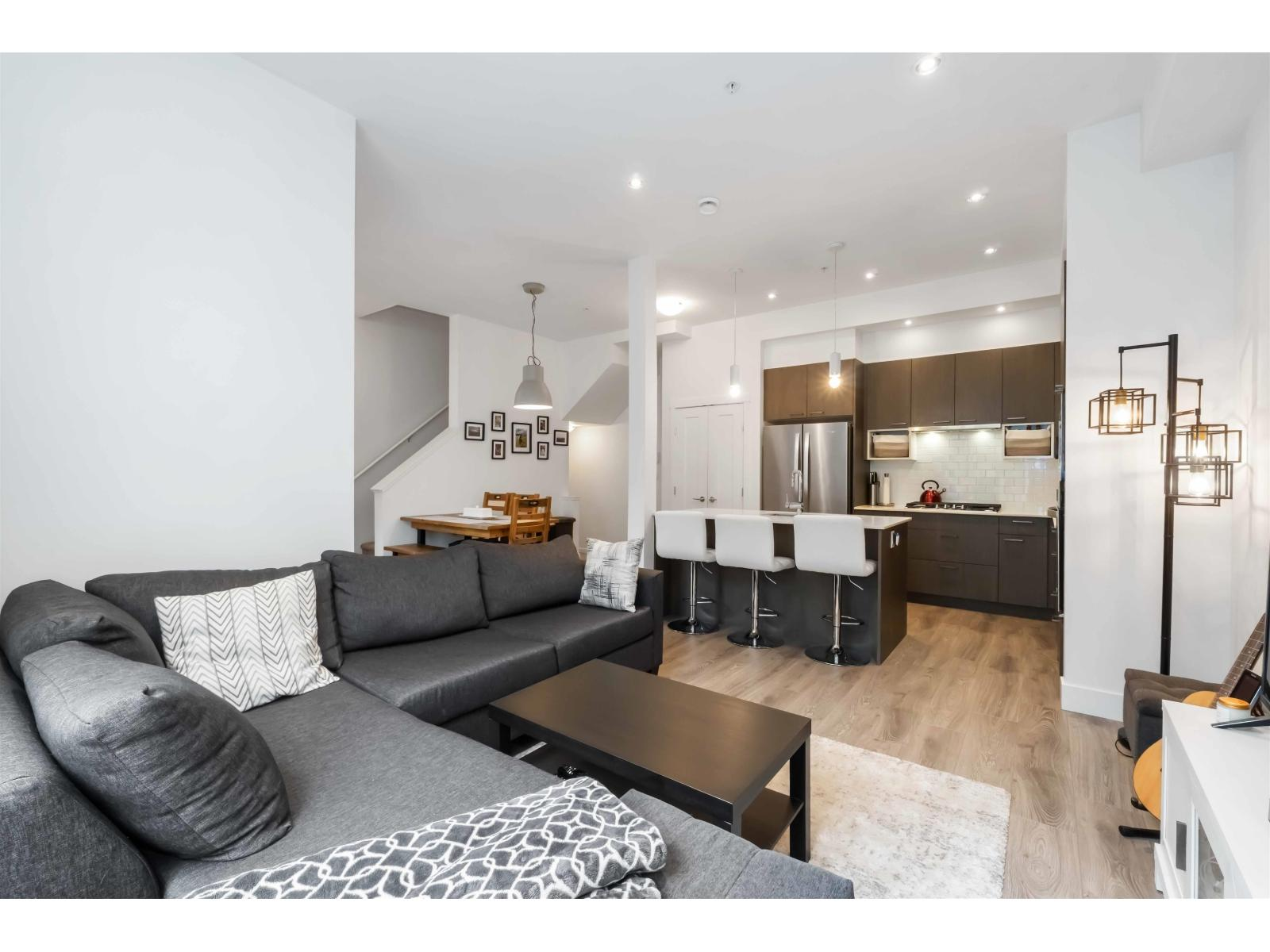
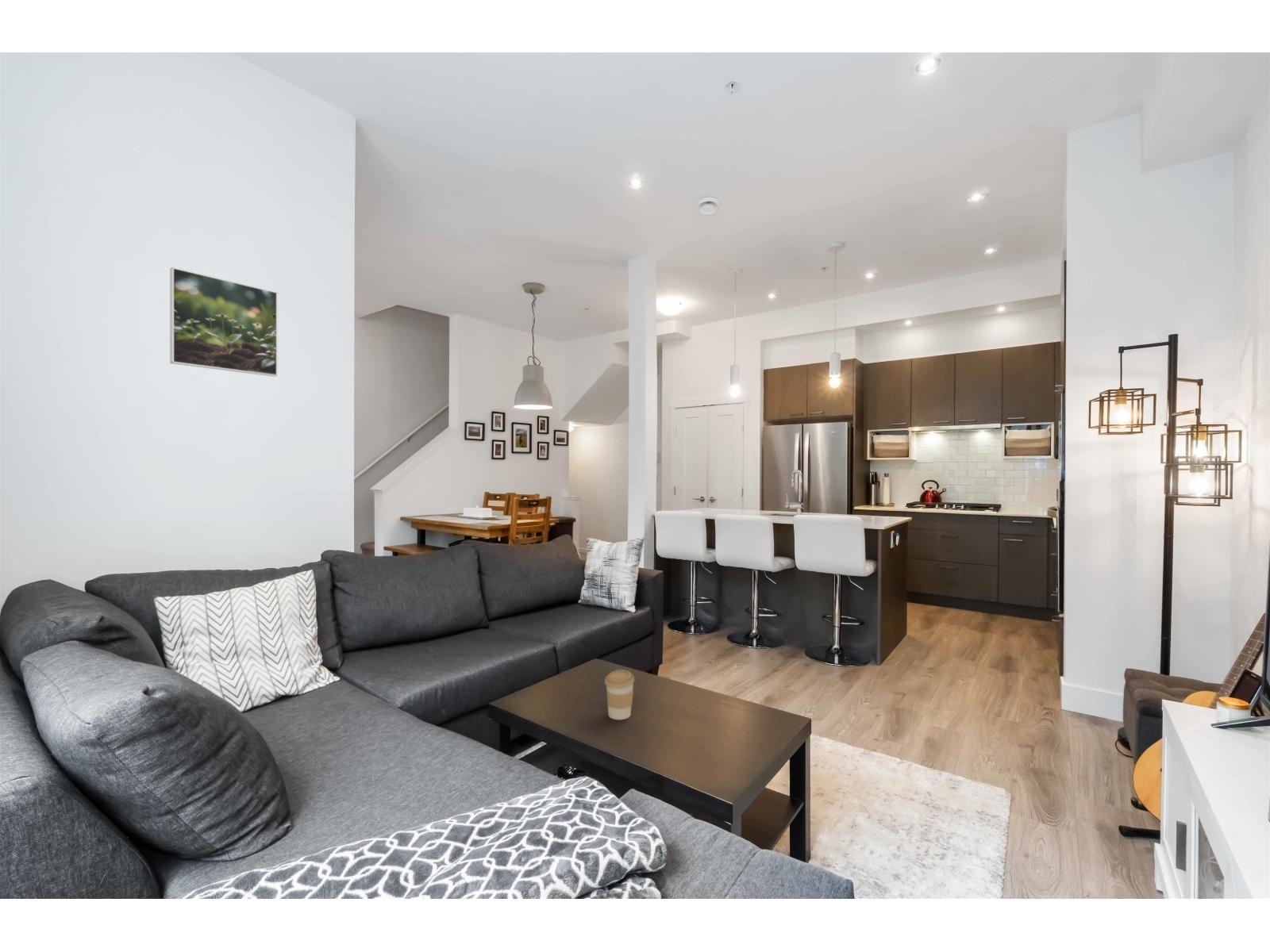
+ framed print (226, 325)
+ coffee cup (619, 694)
